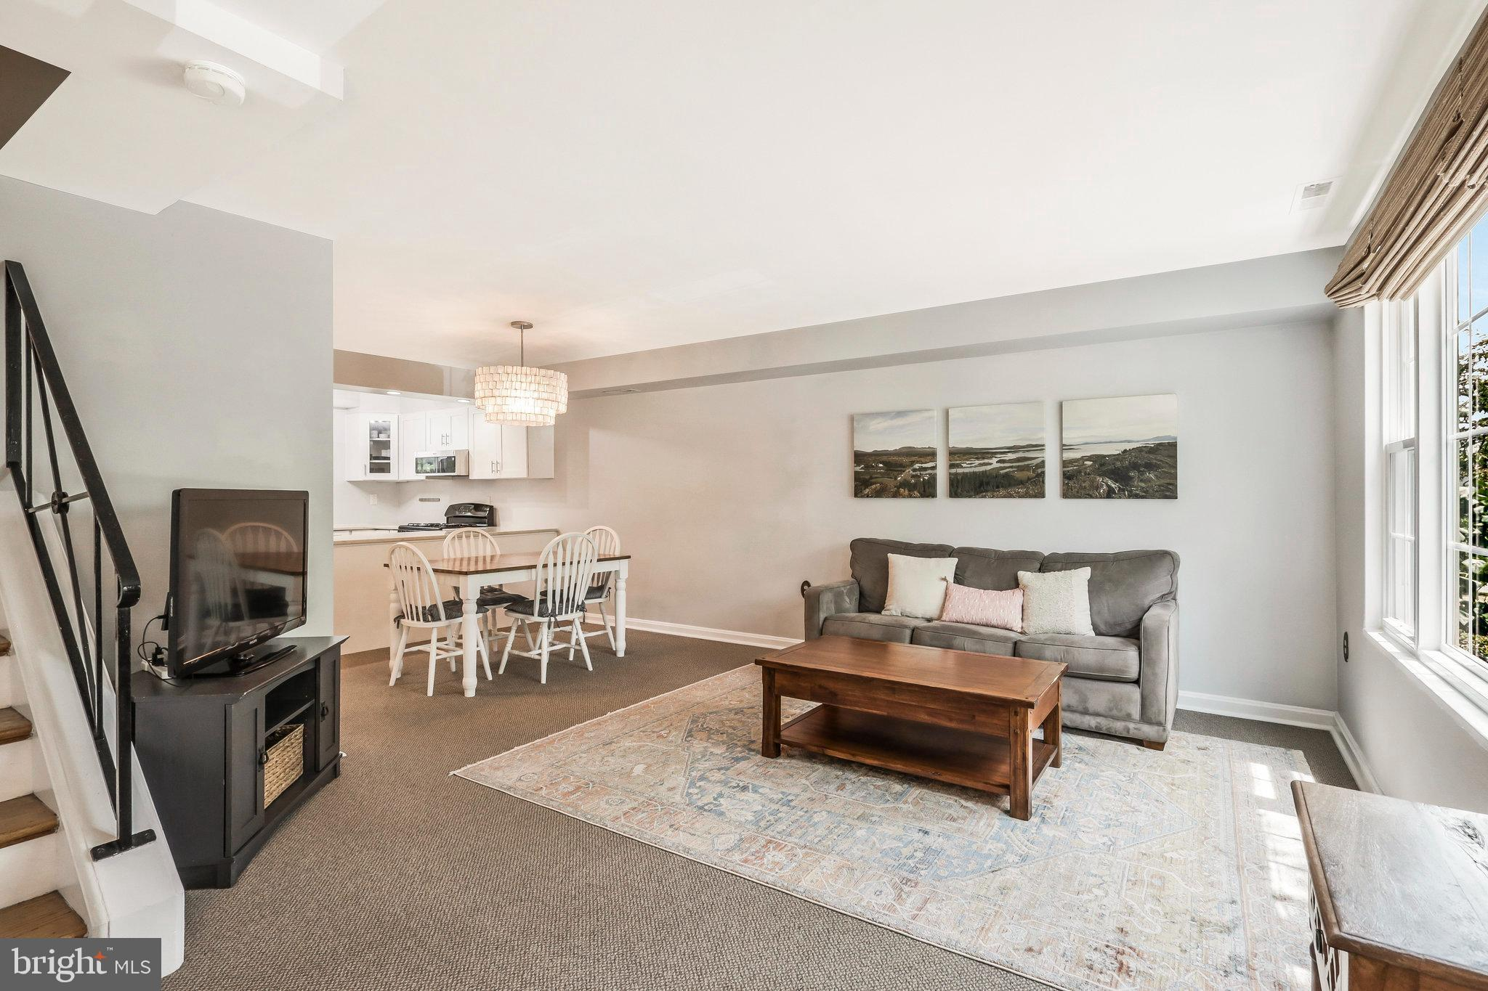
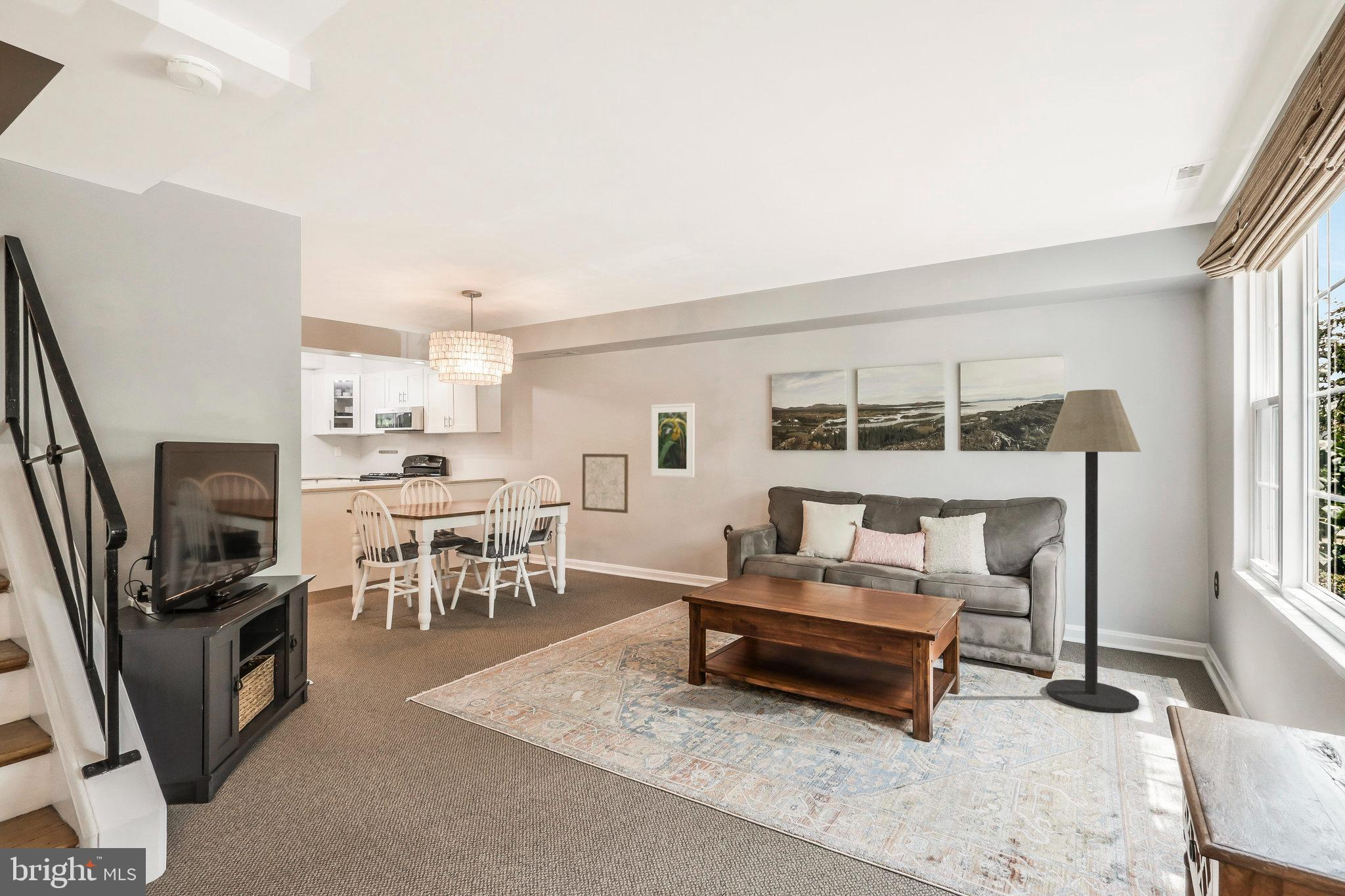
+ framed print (672, 440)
+ wall art (606, 480)
+ floor lamp (1091, 544)
